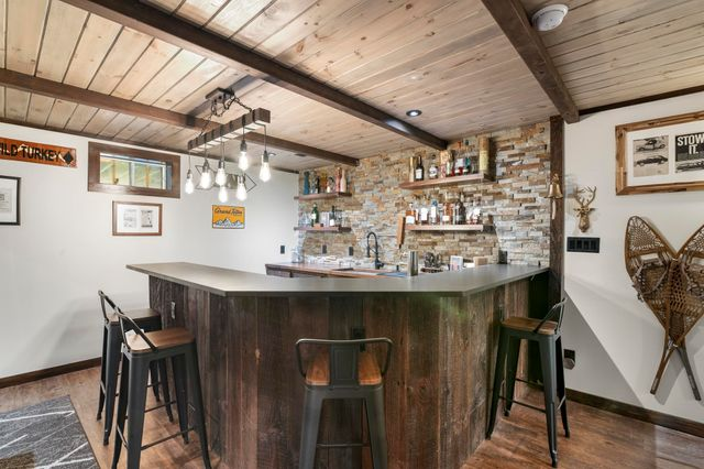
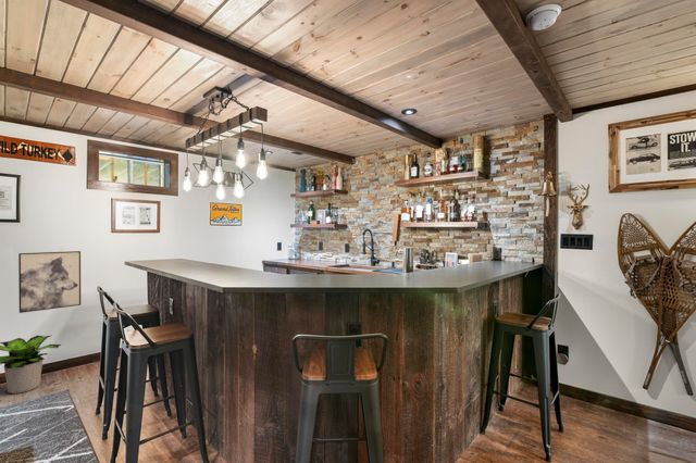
+ potted plant (27, 364)
+ wall art (51, 280)
